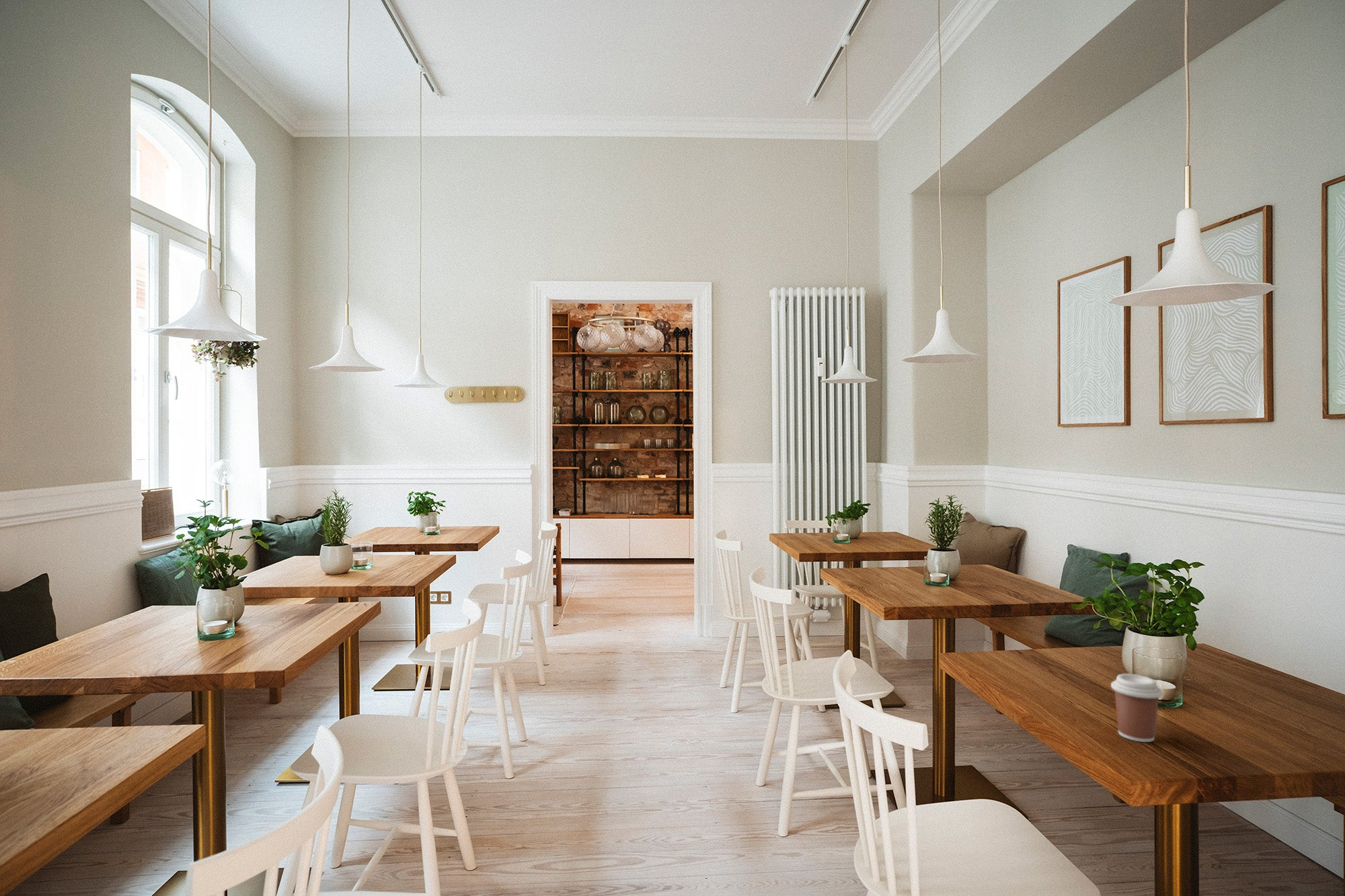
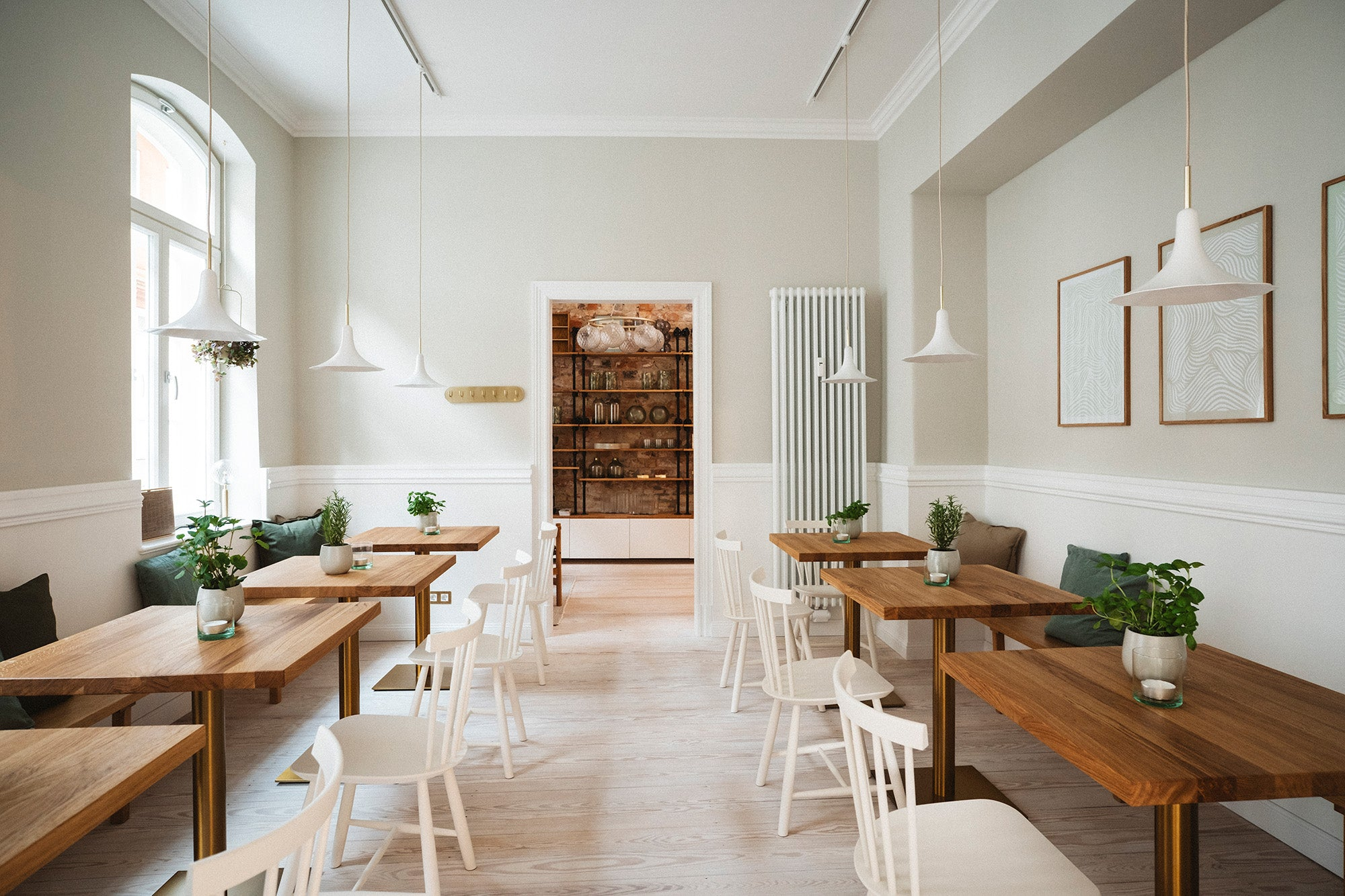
- coffee cup (1136, 707)
